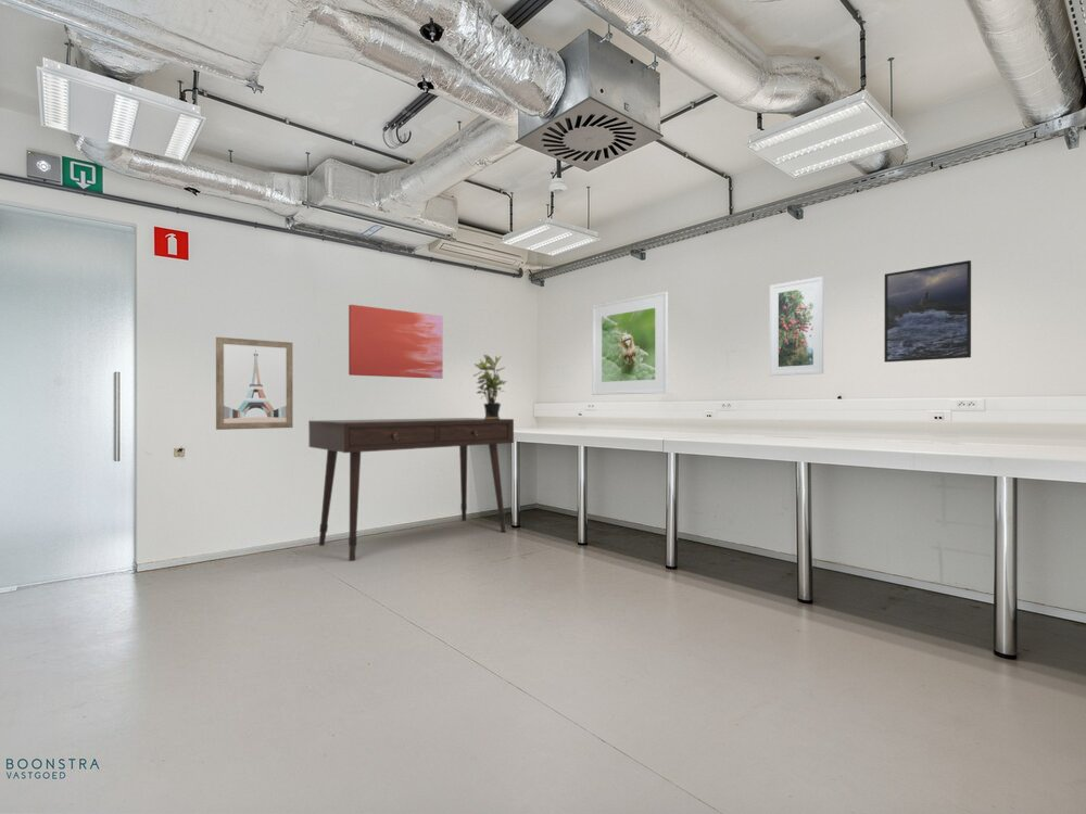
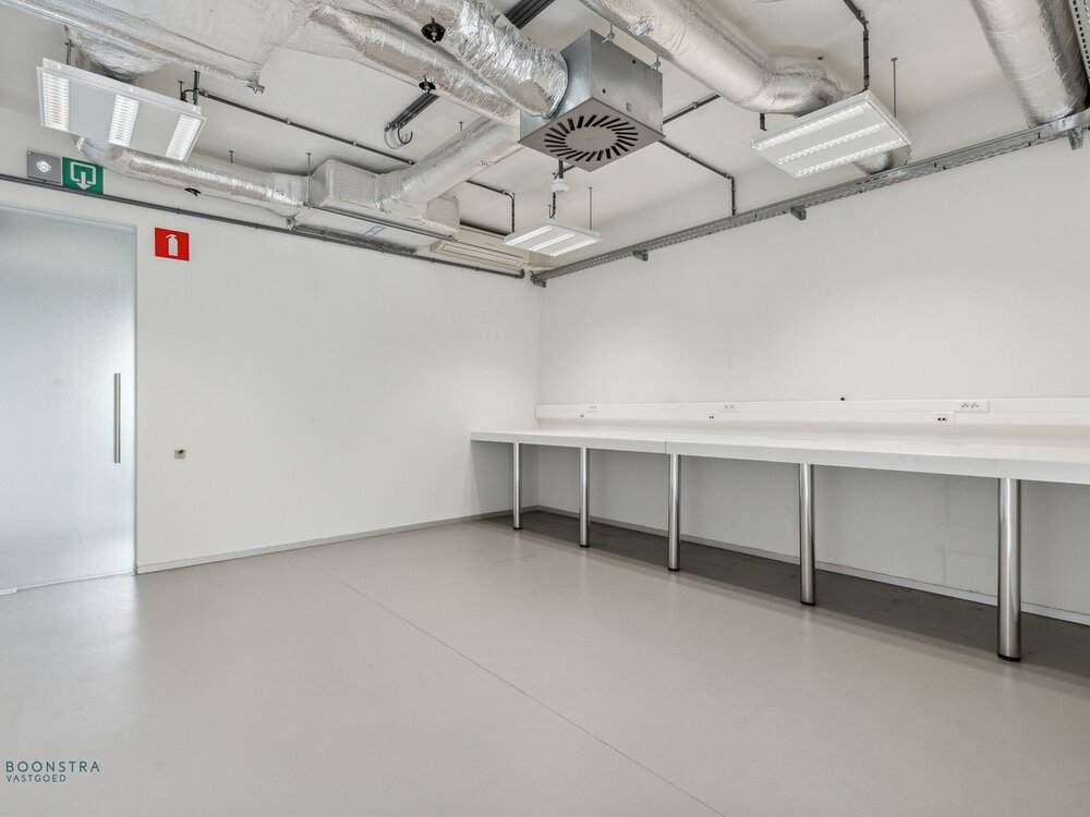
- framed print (795, 328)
- potted plant (489, 386)
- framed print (925, 314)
- wall art (255, 384)
- wall art (397, 343)
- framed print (627, 346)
- desk (414, 448)
